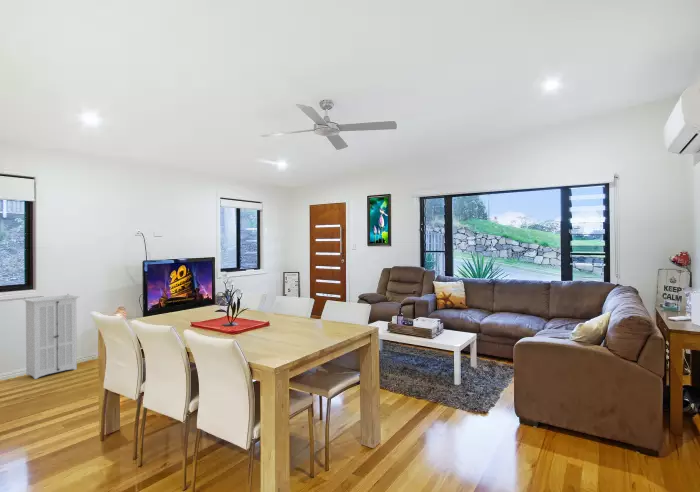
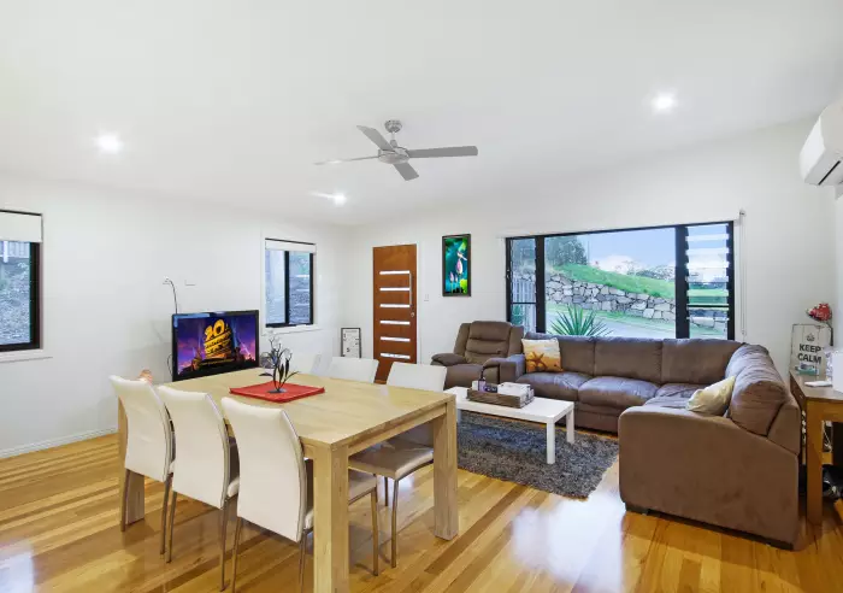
- storage cabinet (52, 334)
